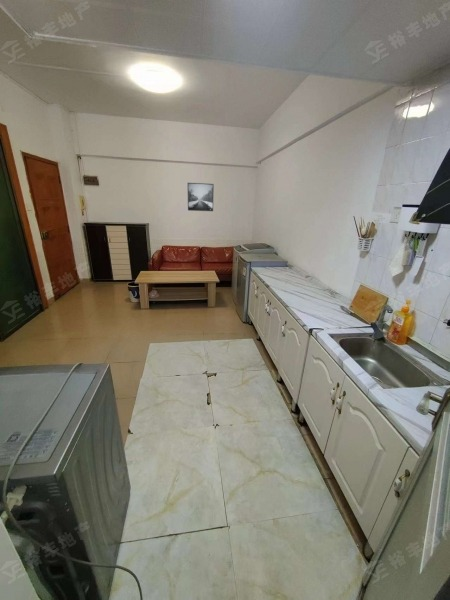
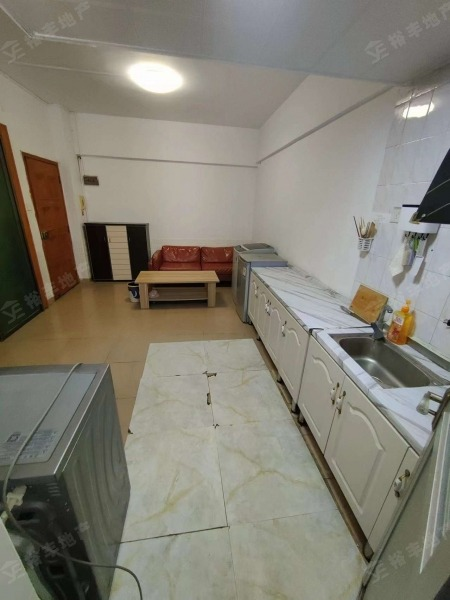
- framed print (200, 197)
